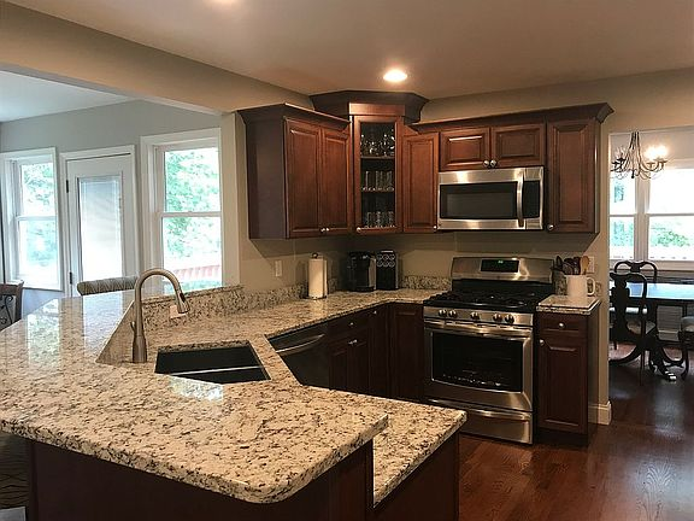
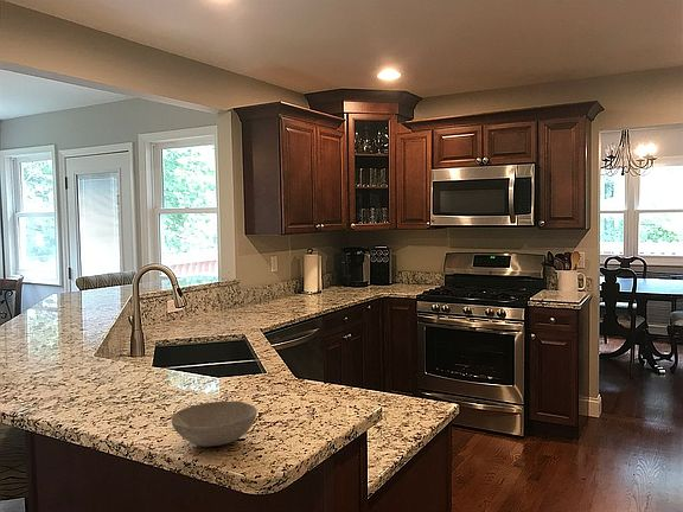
+ bowl (215, 425)
